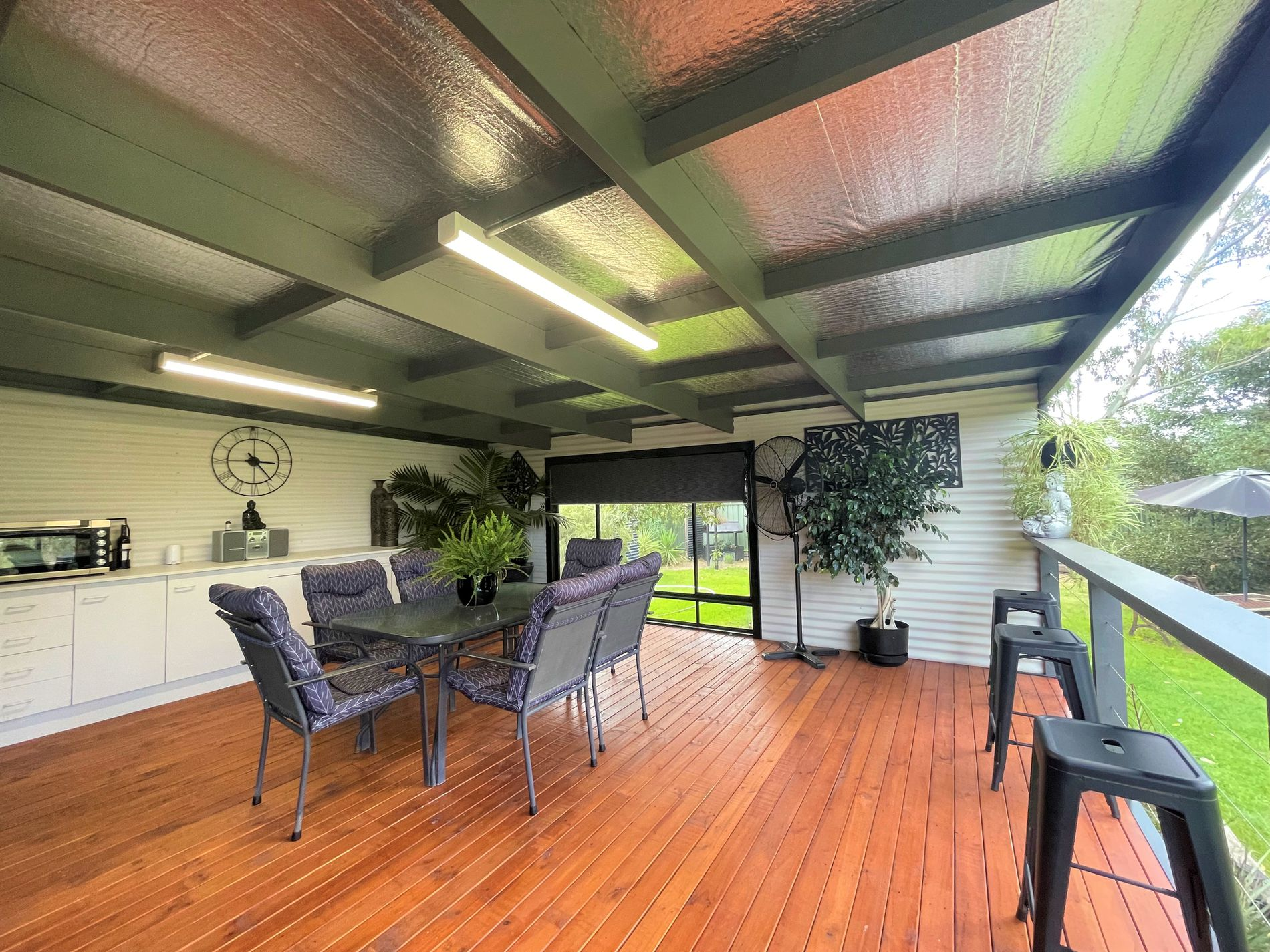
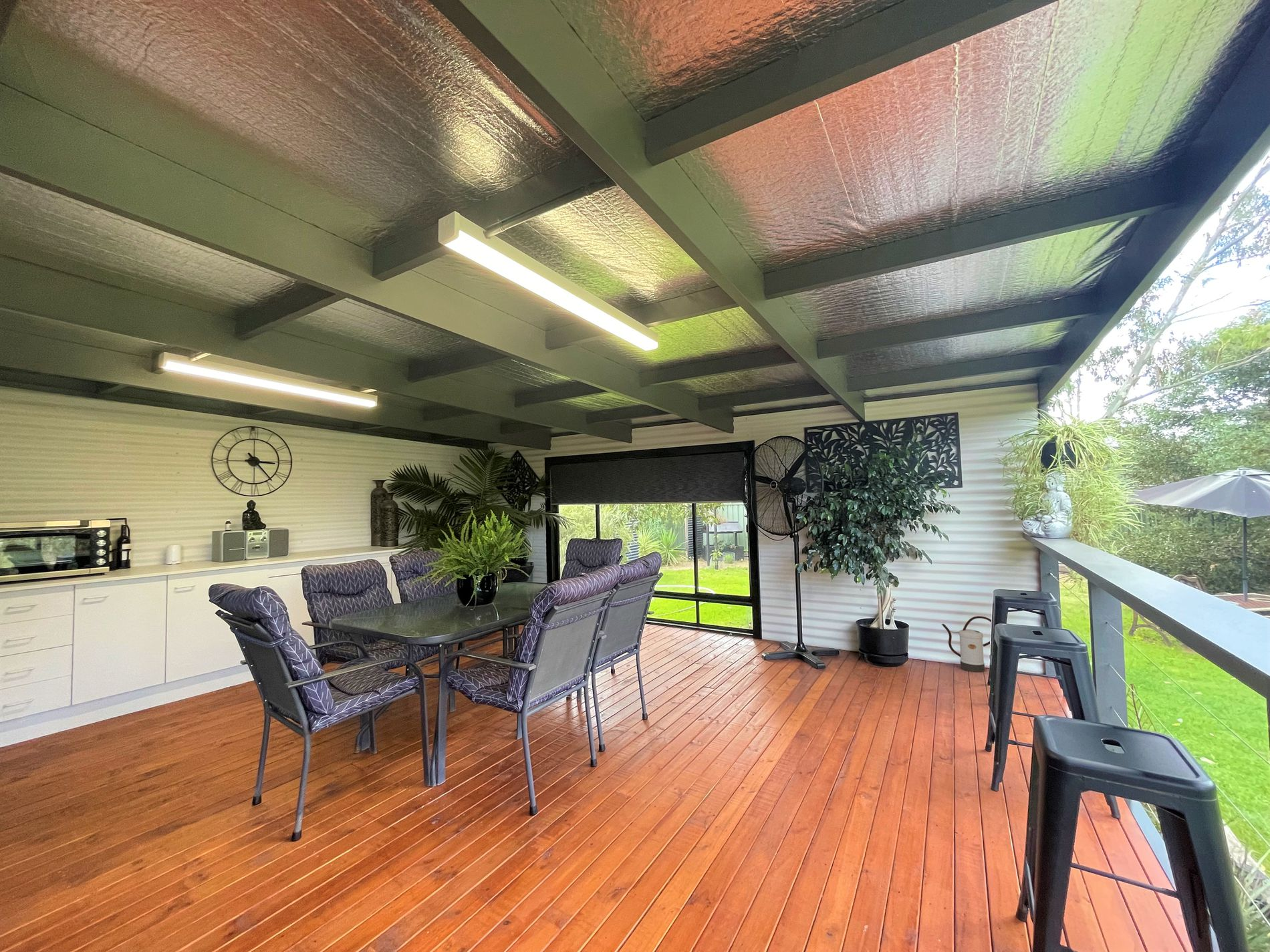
+ watering can (970, 642)
